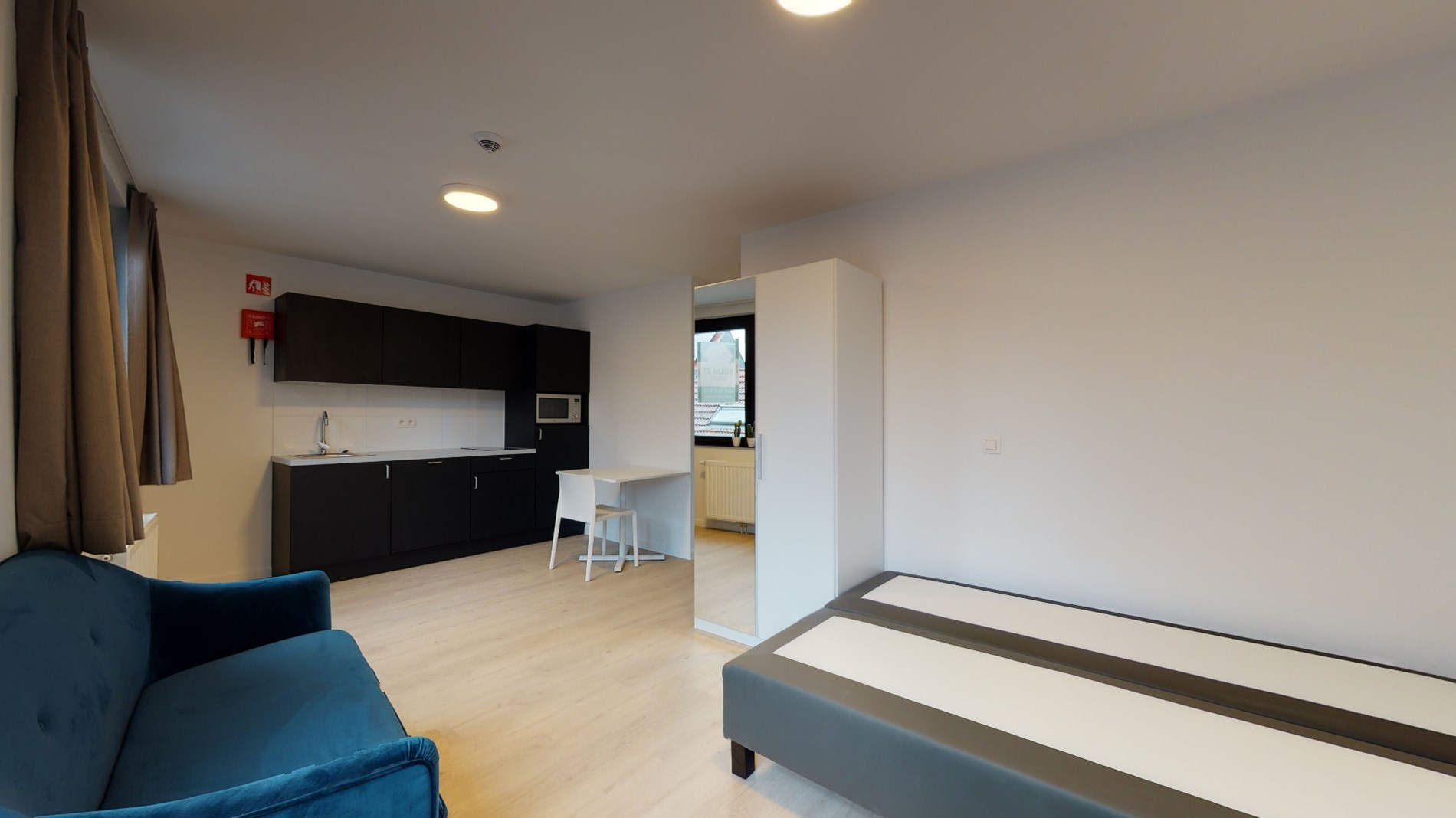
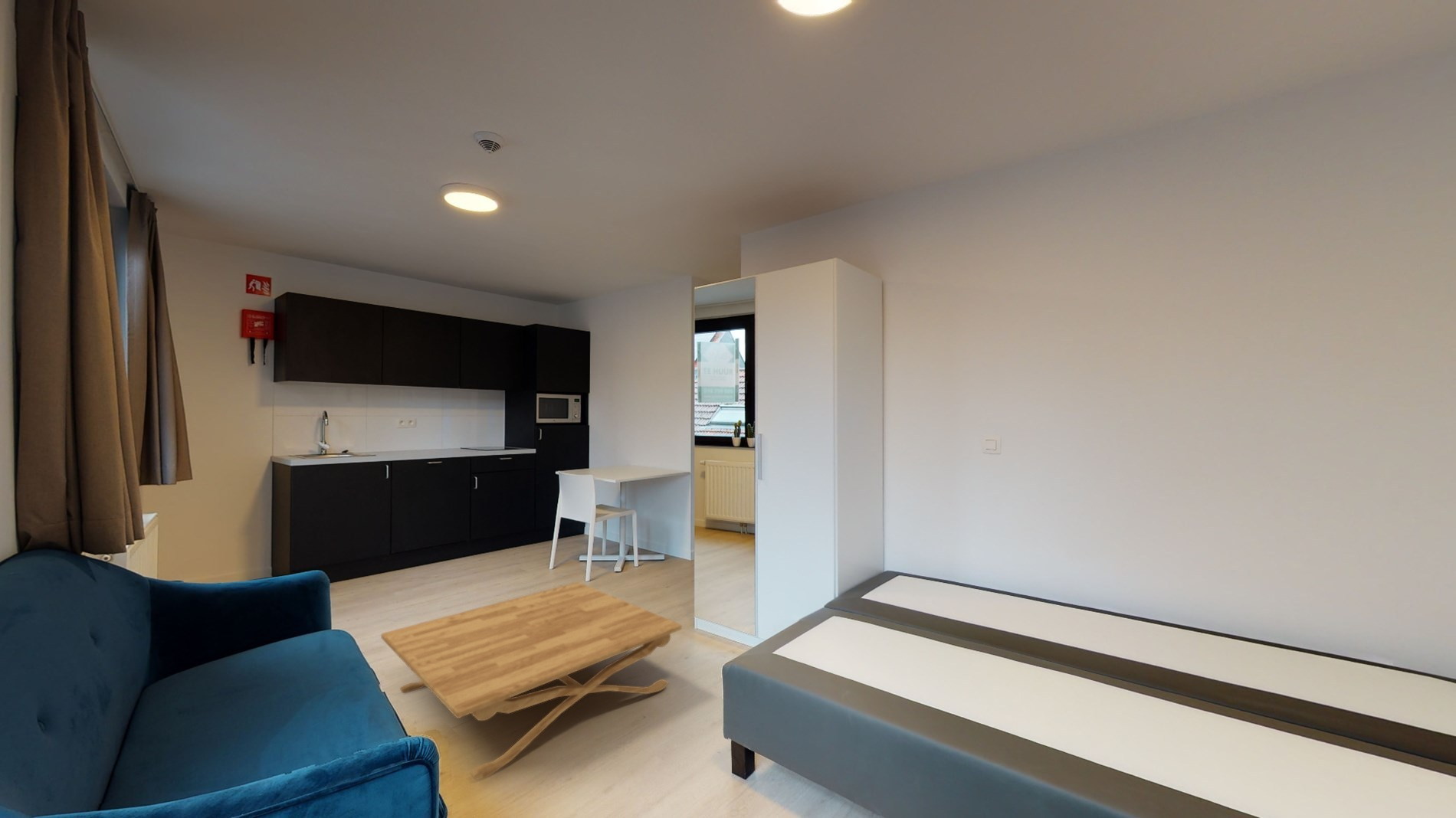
+ coffee table (534, 659)
